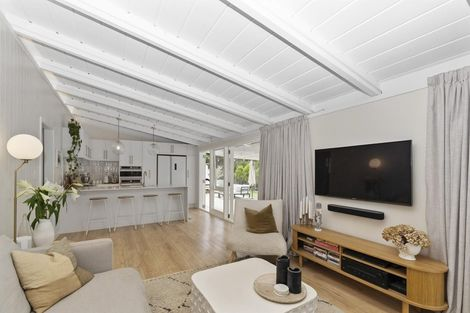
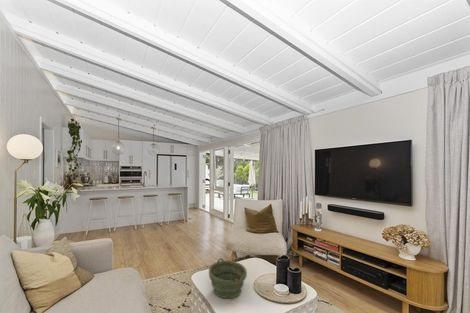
+ bowl (227, 278)
